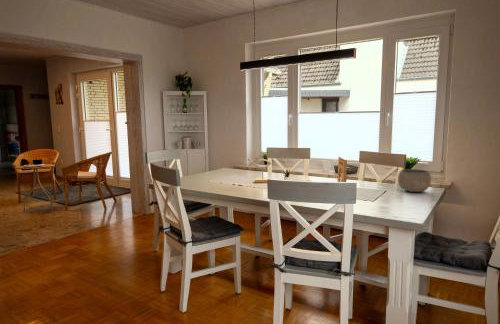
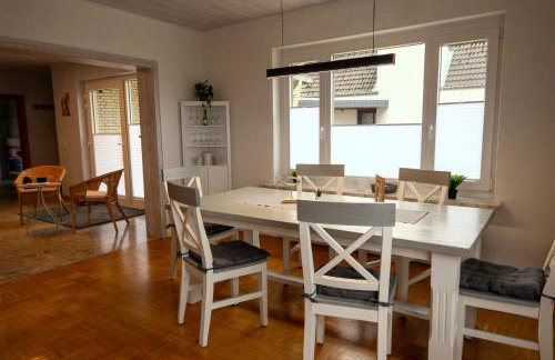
- bowl (413, 181)
